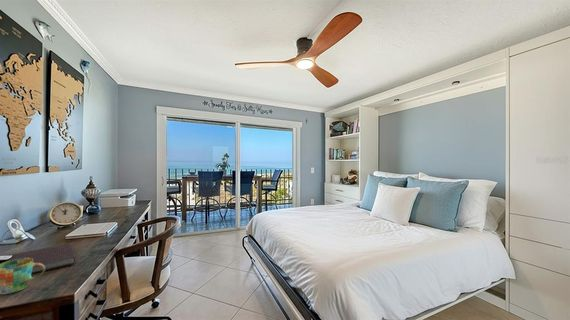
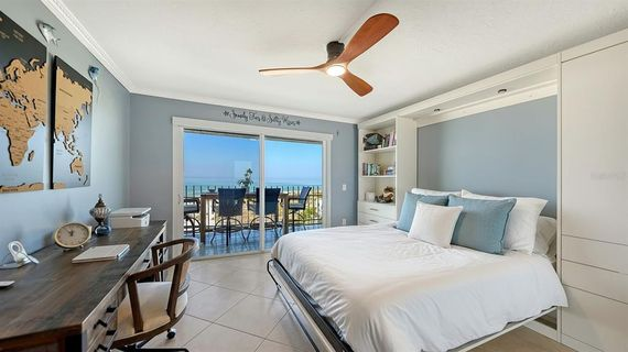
- notebook (43, 258)
- mug (21, 274)
